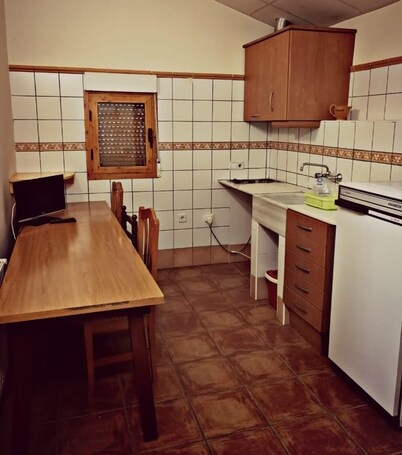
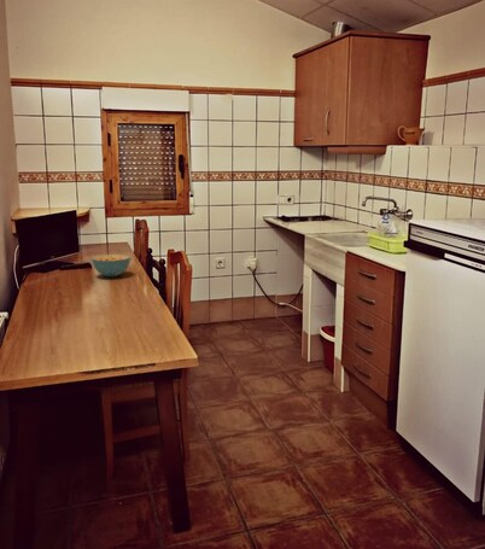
+ cereal bowl (111, 267)
